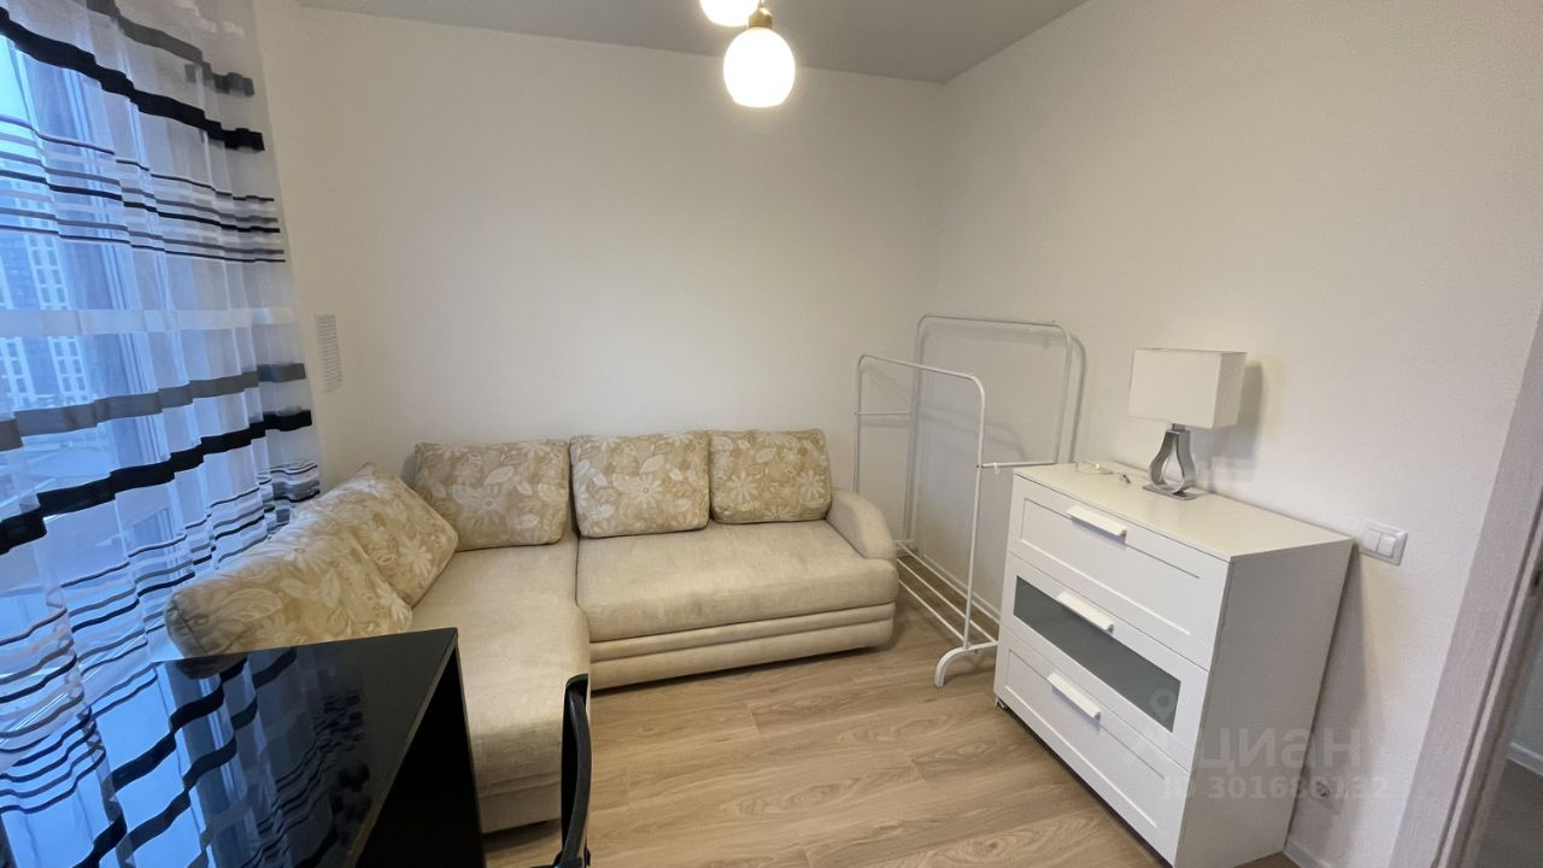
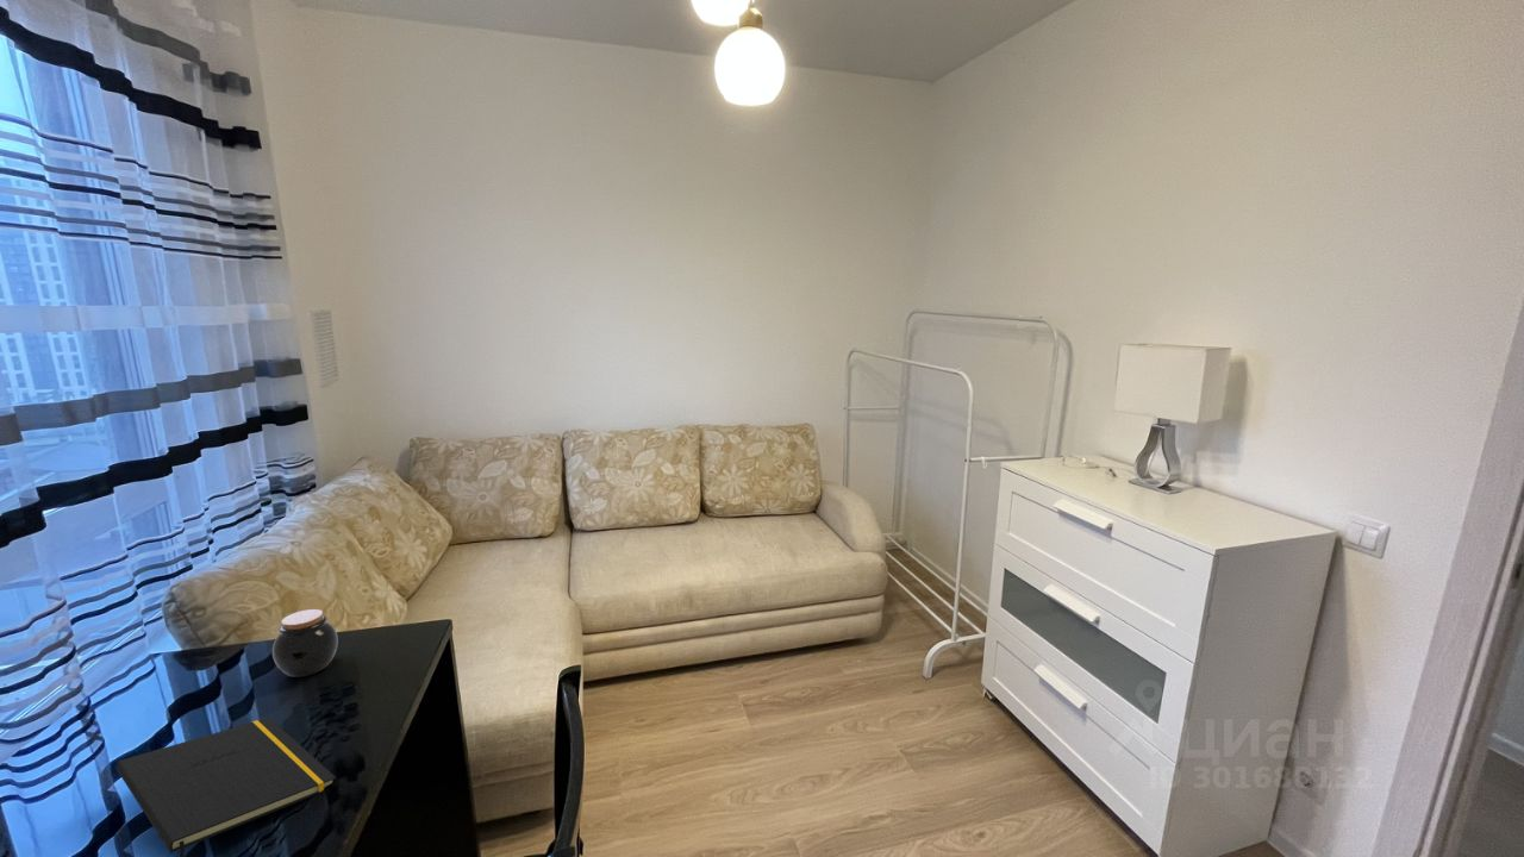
+ notepad (227, 774)
+ jar (305, 642)
